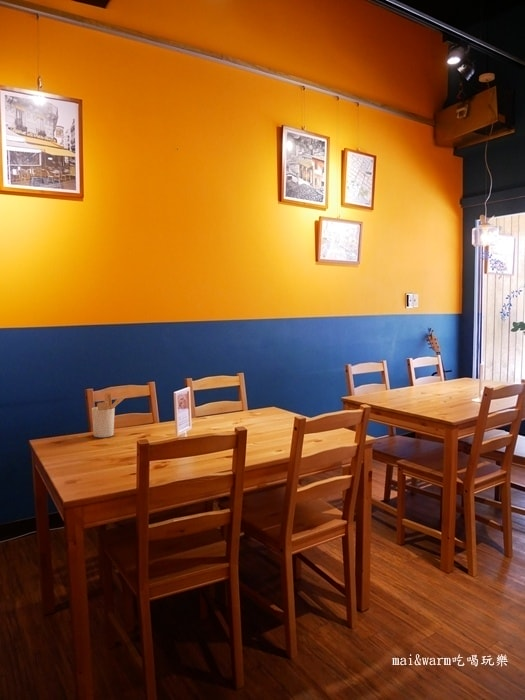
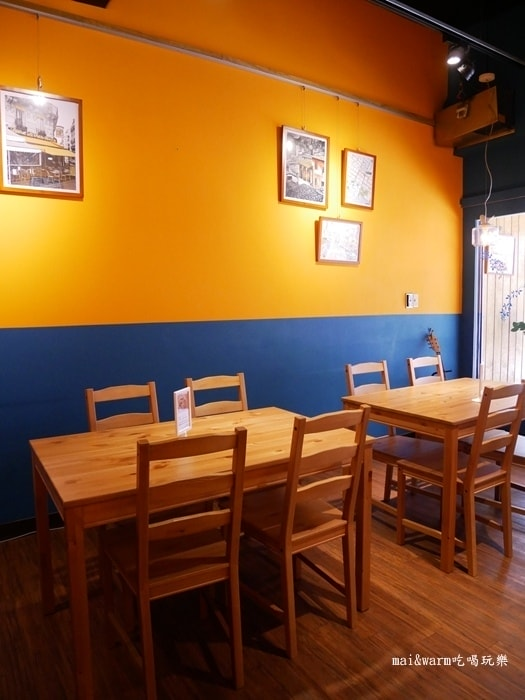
- utensil holder (109, 415)
